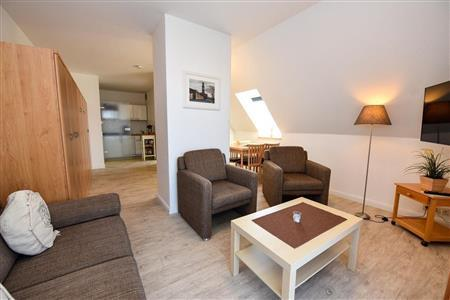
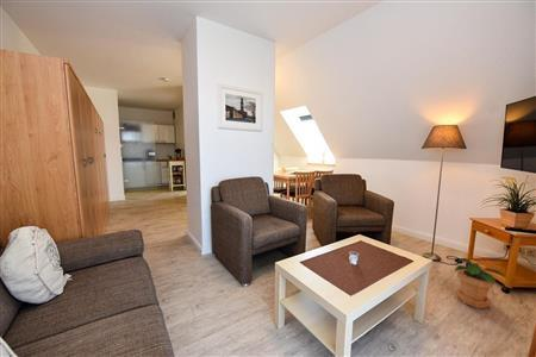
+ potted plant (476, 281)
